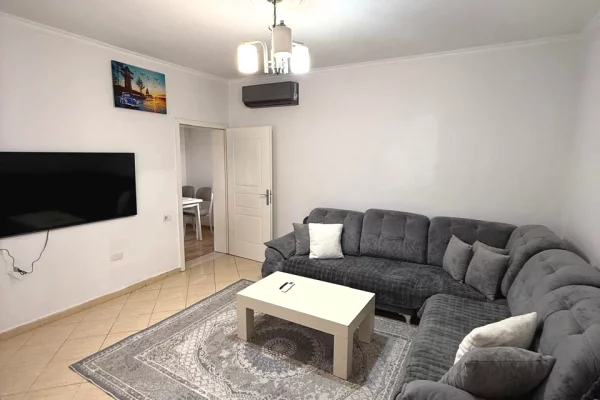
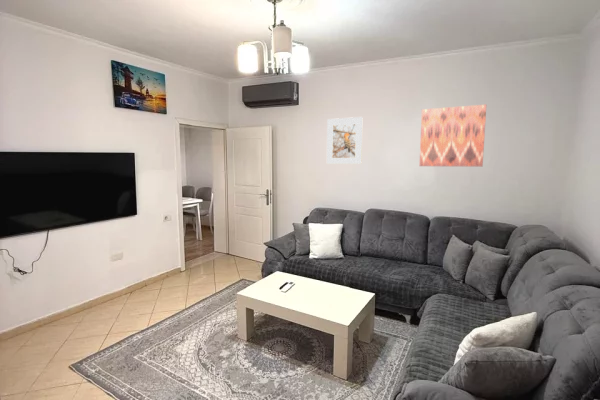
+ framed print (344, 141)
+ wall art (451, 137)
